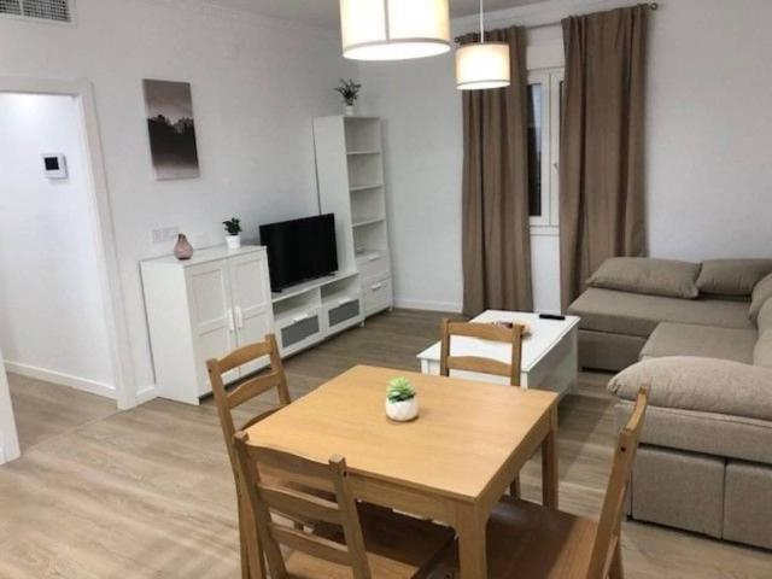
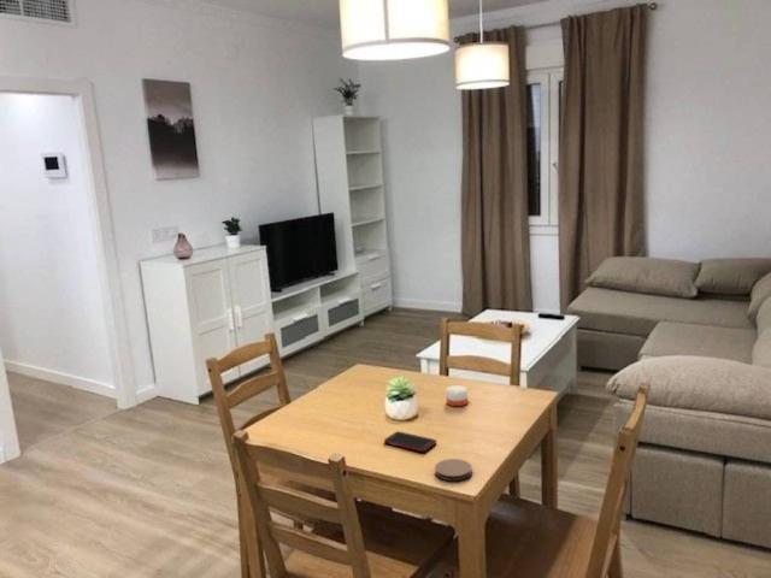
+ candle (455, 388)
+ coaster (453, 468)
+ cell phone (410, 441)
